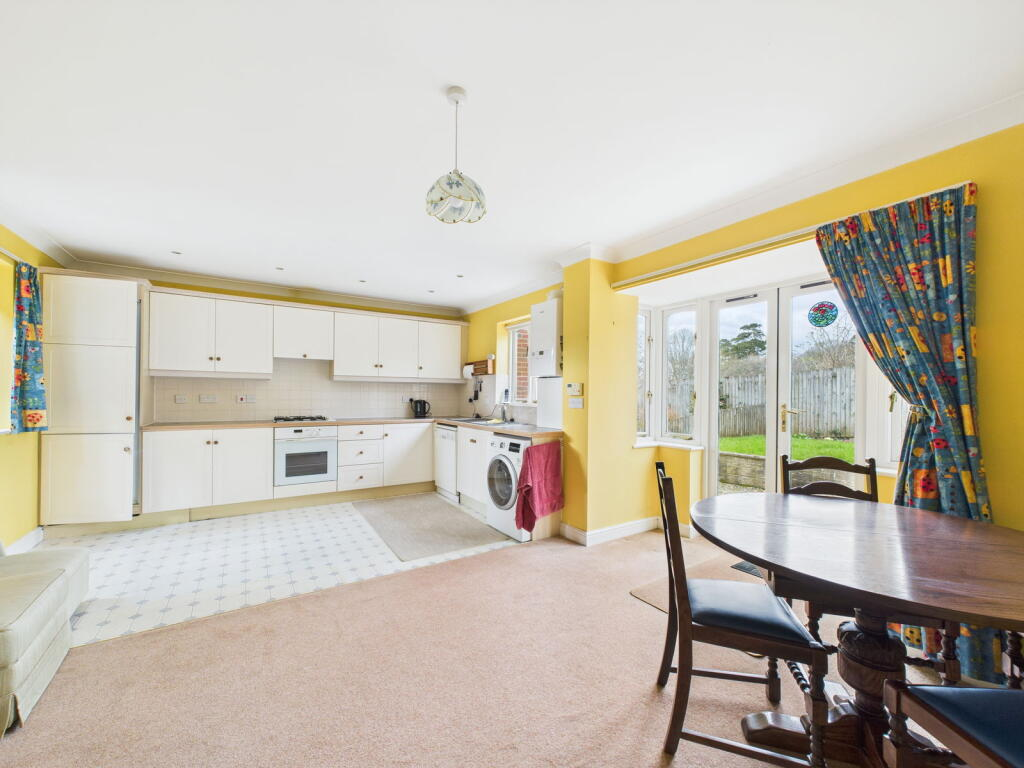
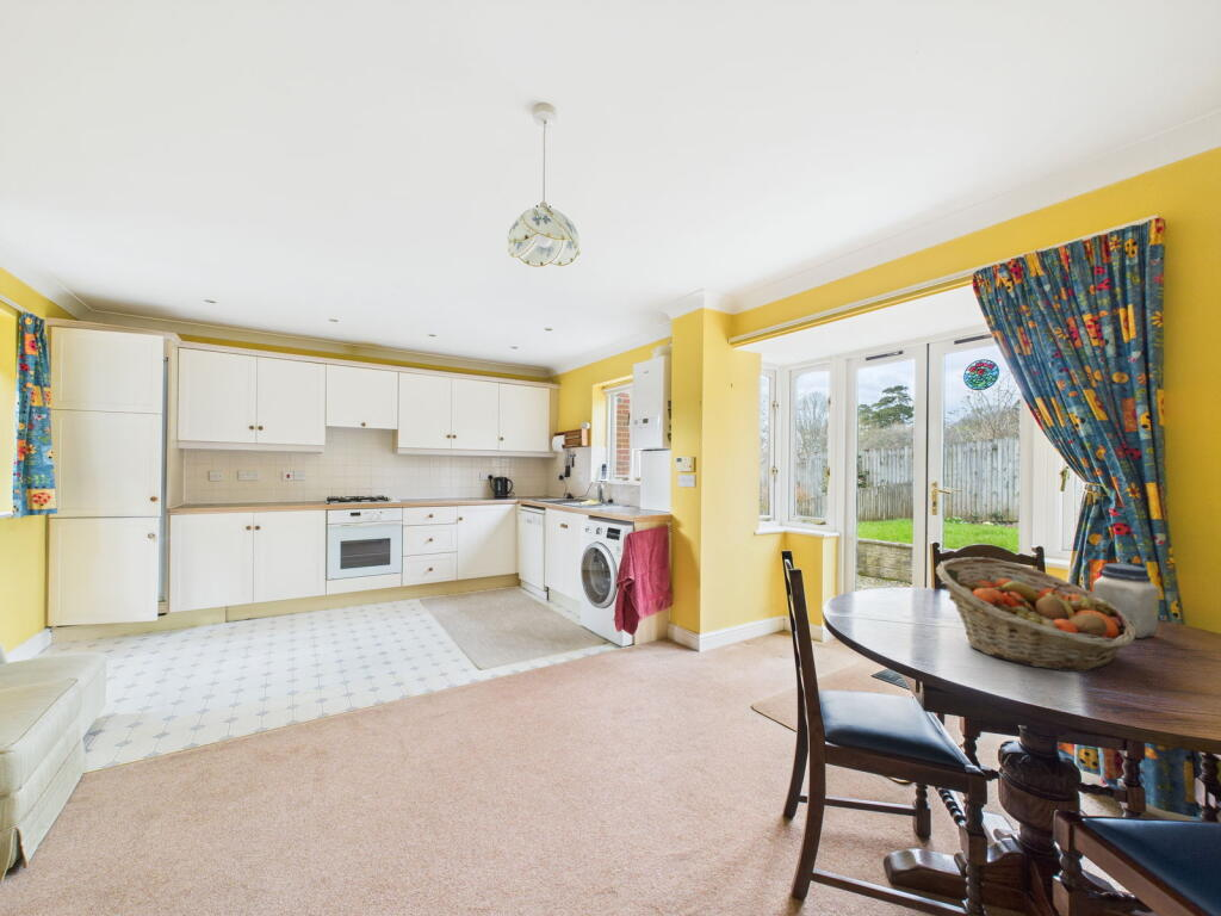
+ fruit basket (1028, 608)
+ jar (1124, 599)
